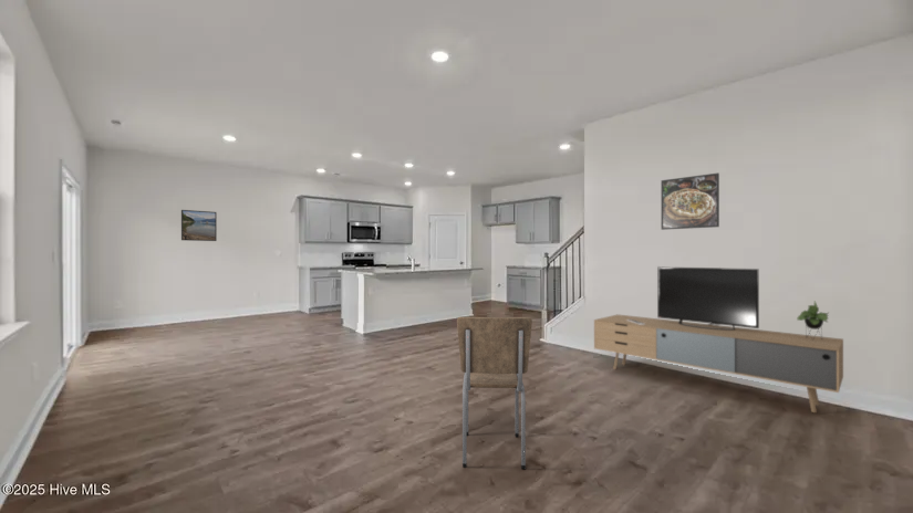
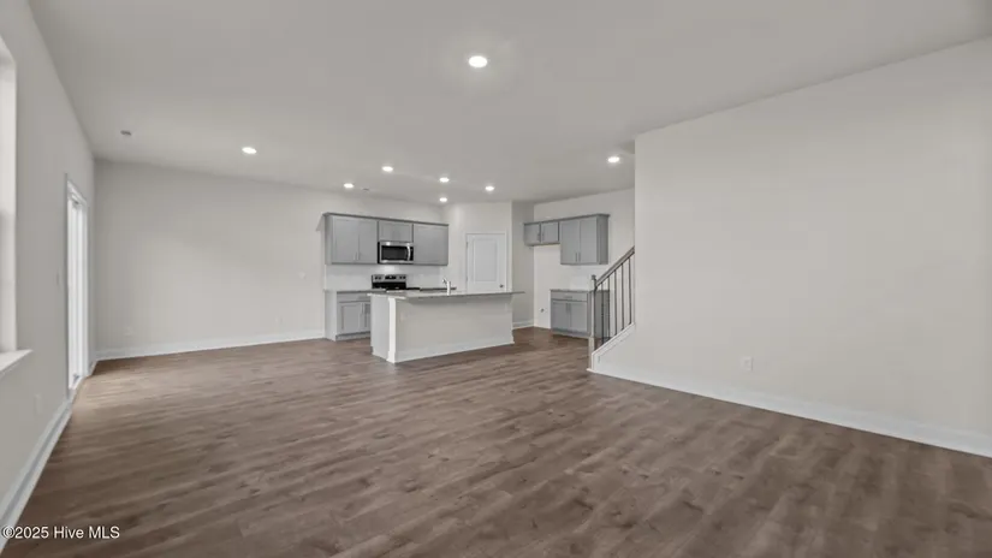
- dining chair (492, 383)
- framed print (199, 226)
- media console (702, 326)
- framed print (688, 202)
